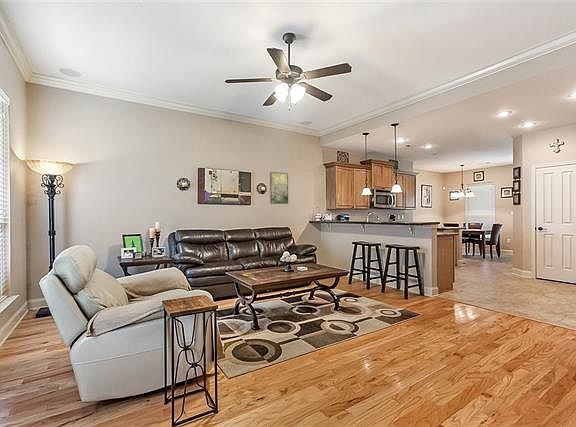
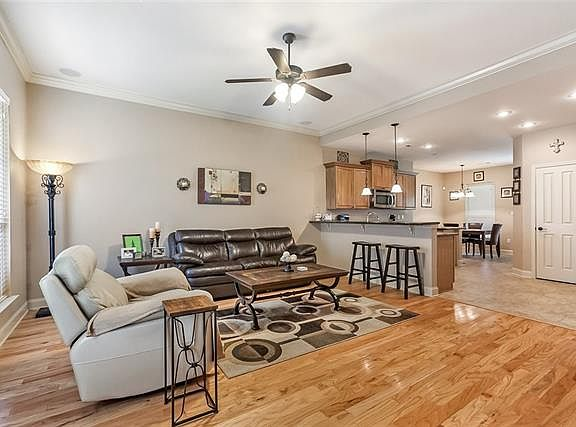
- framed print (279, 188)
